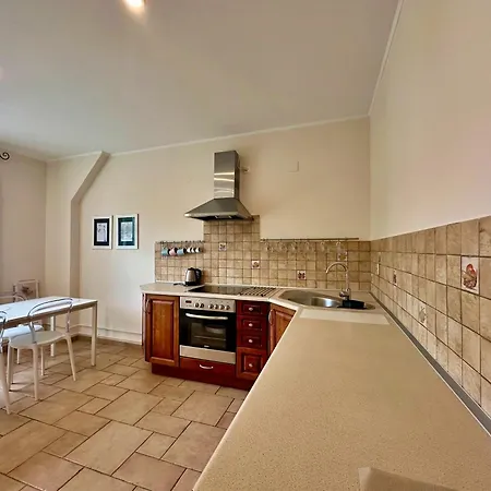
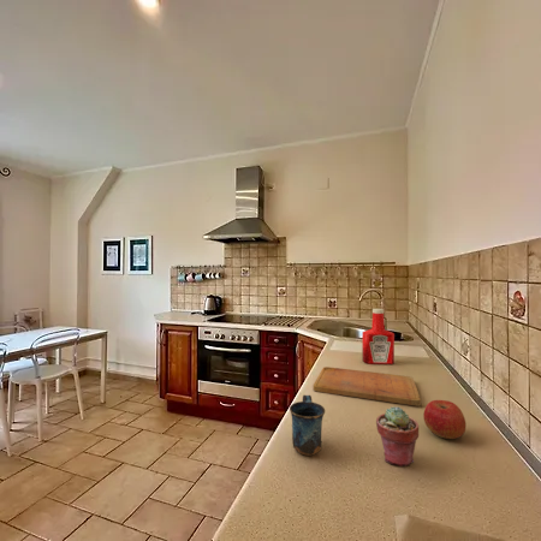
+ mug (309, 423)
+ cutting board (364, 382)
+ potted succulent (397, 432)
+ soap bottle (377, 335)
+ apple (444, 417)
